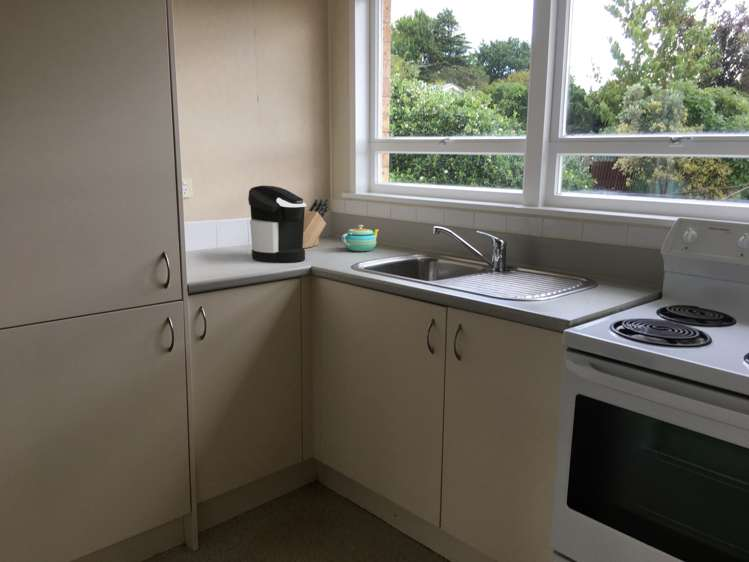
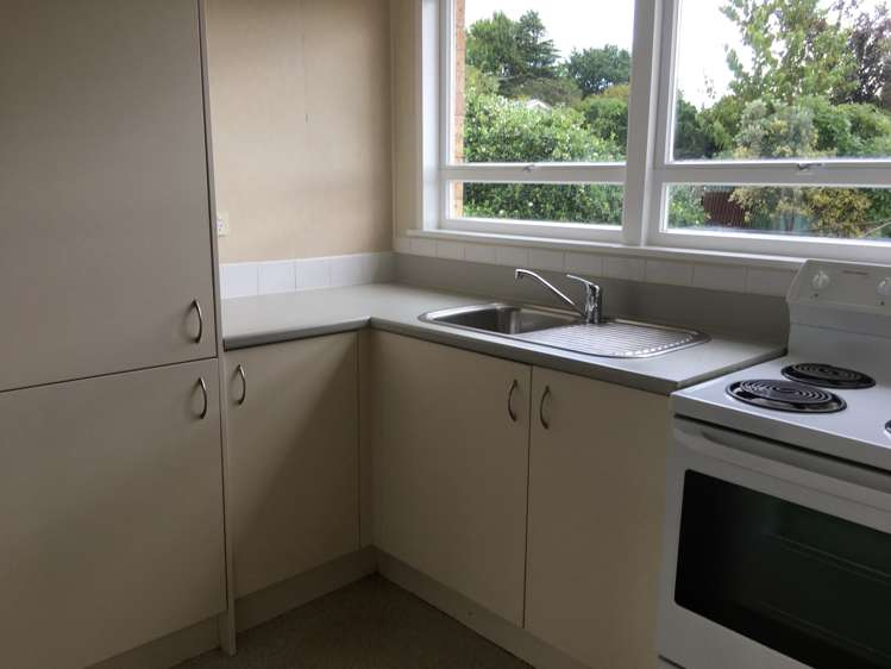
- teapot (361, 237)
- knife block (306, 223)
- coffee maker (279, 222)
